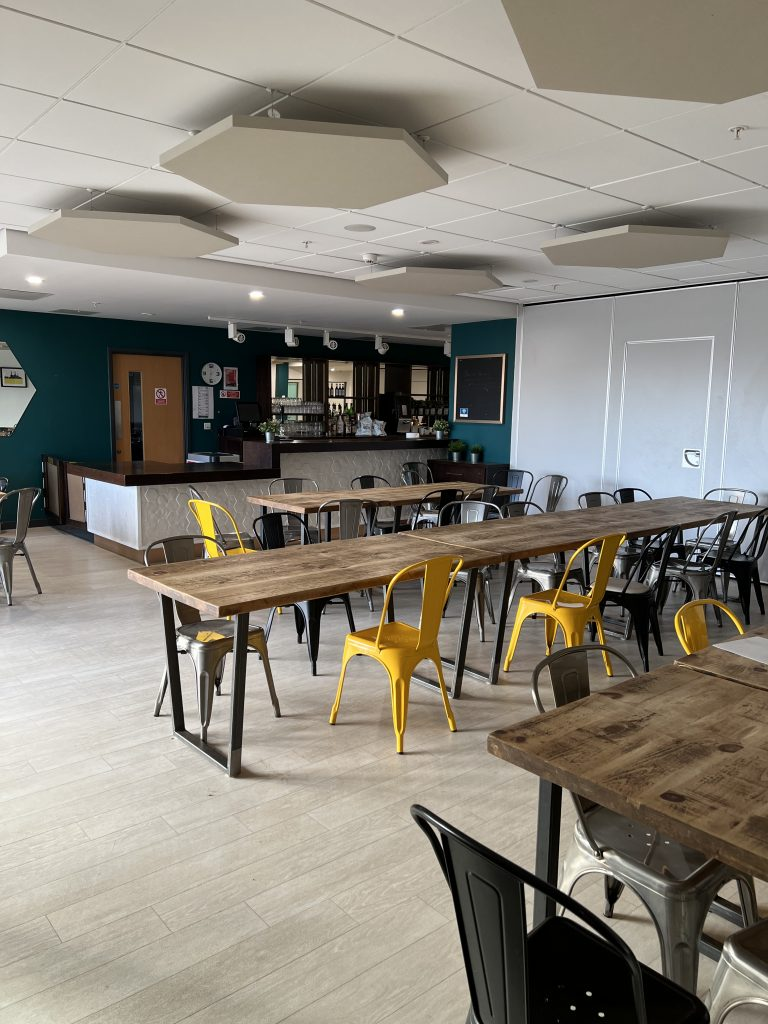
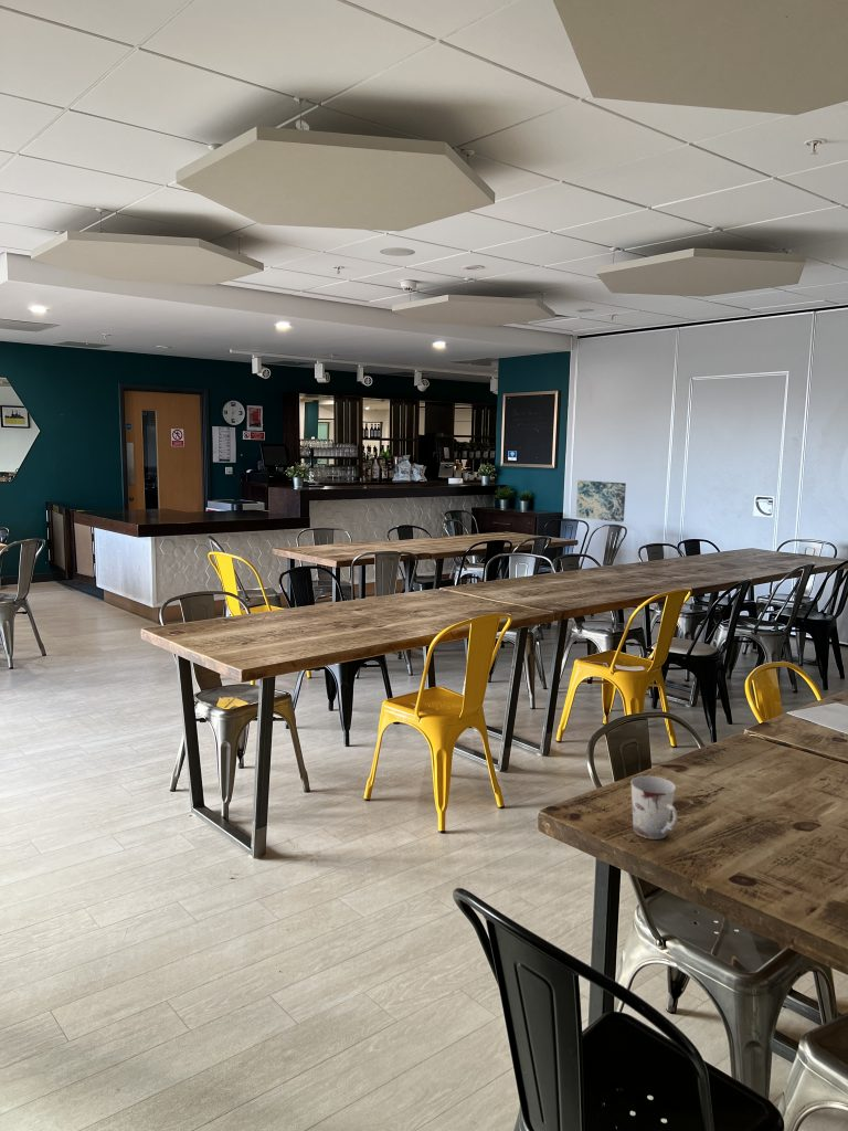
+ cup (656, 811)
+ wall art (600, 500)
